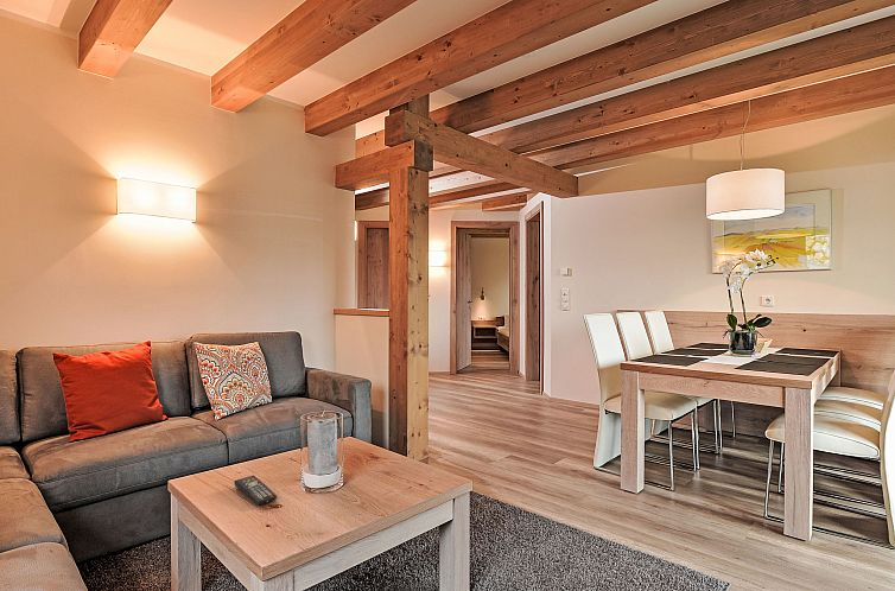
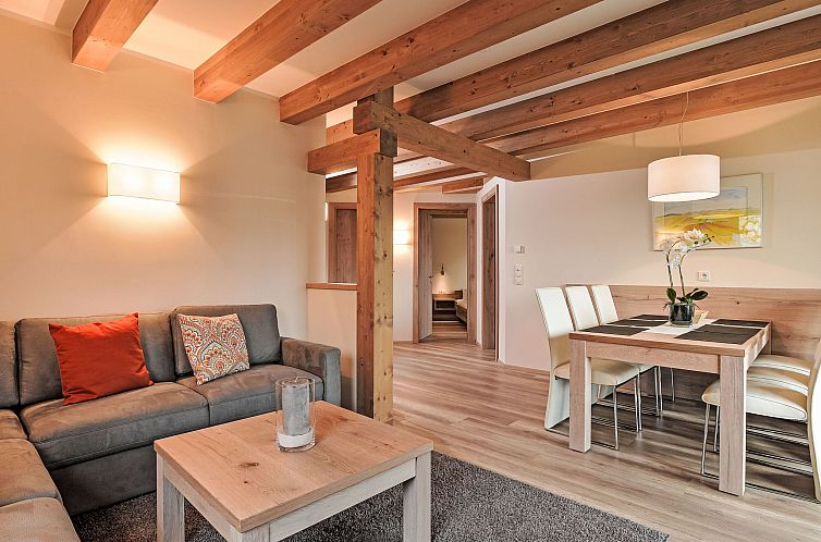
- remote control (254, 489)
